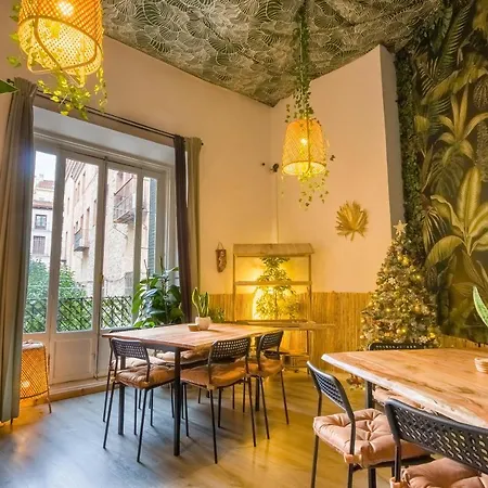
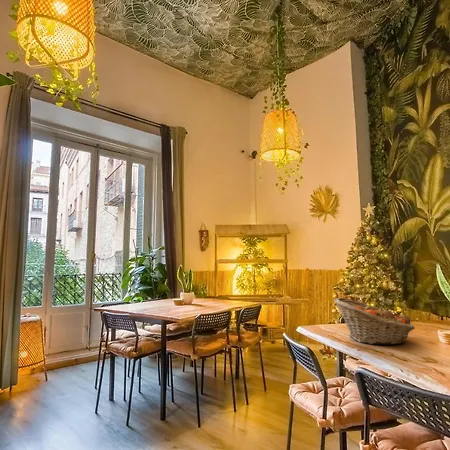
+ fruit basket (372, 318)
